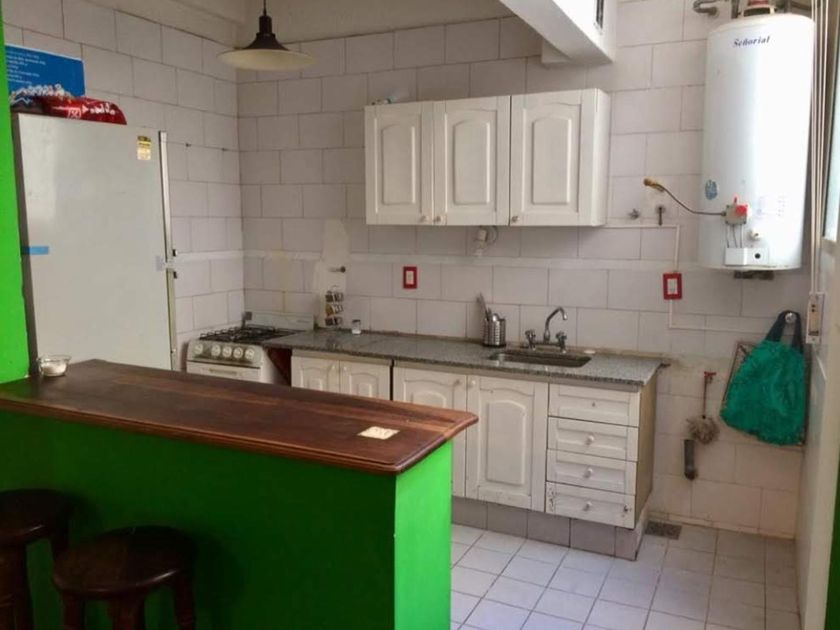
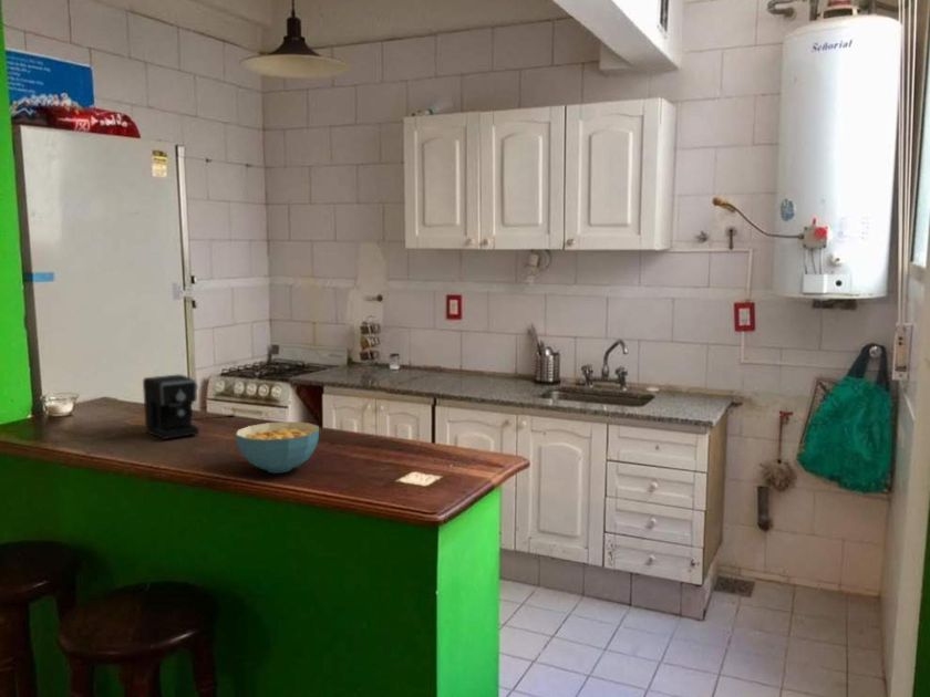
+ coffee maker (196, 399)
+ cereal bowl (278, 449)
